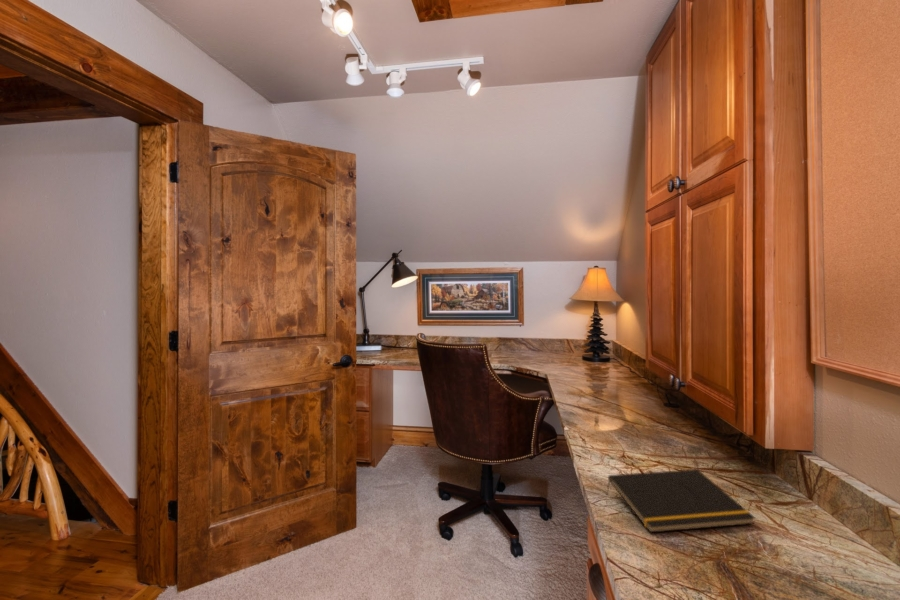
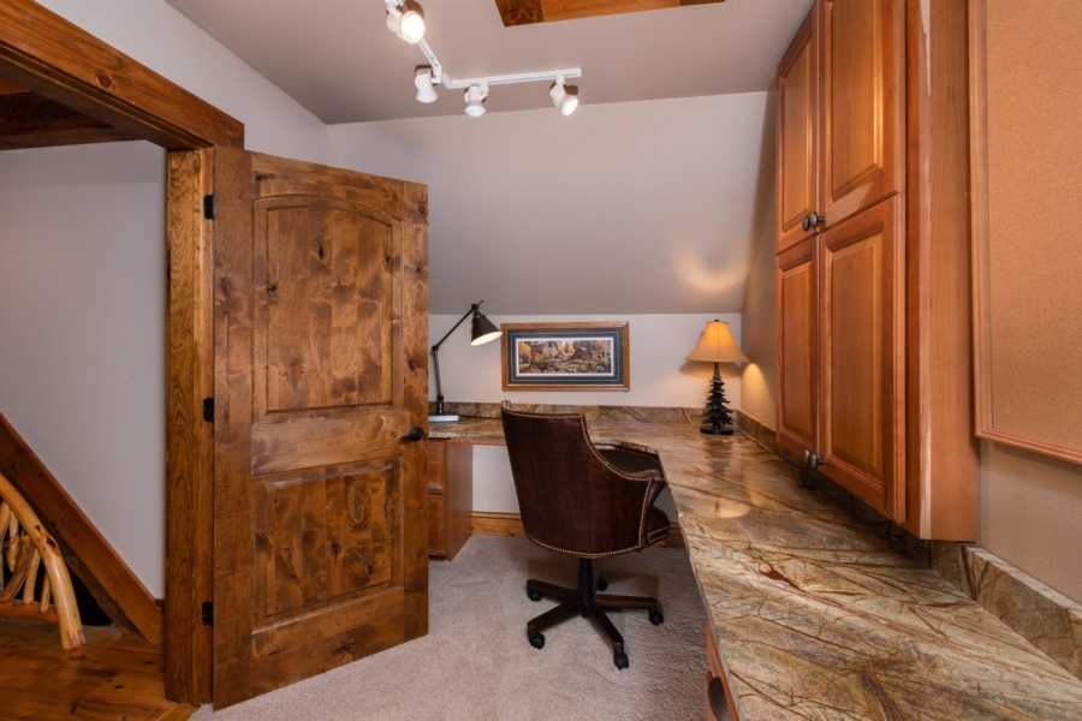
- notepad (676, 497)
